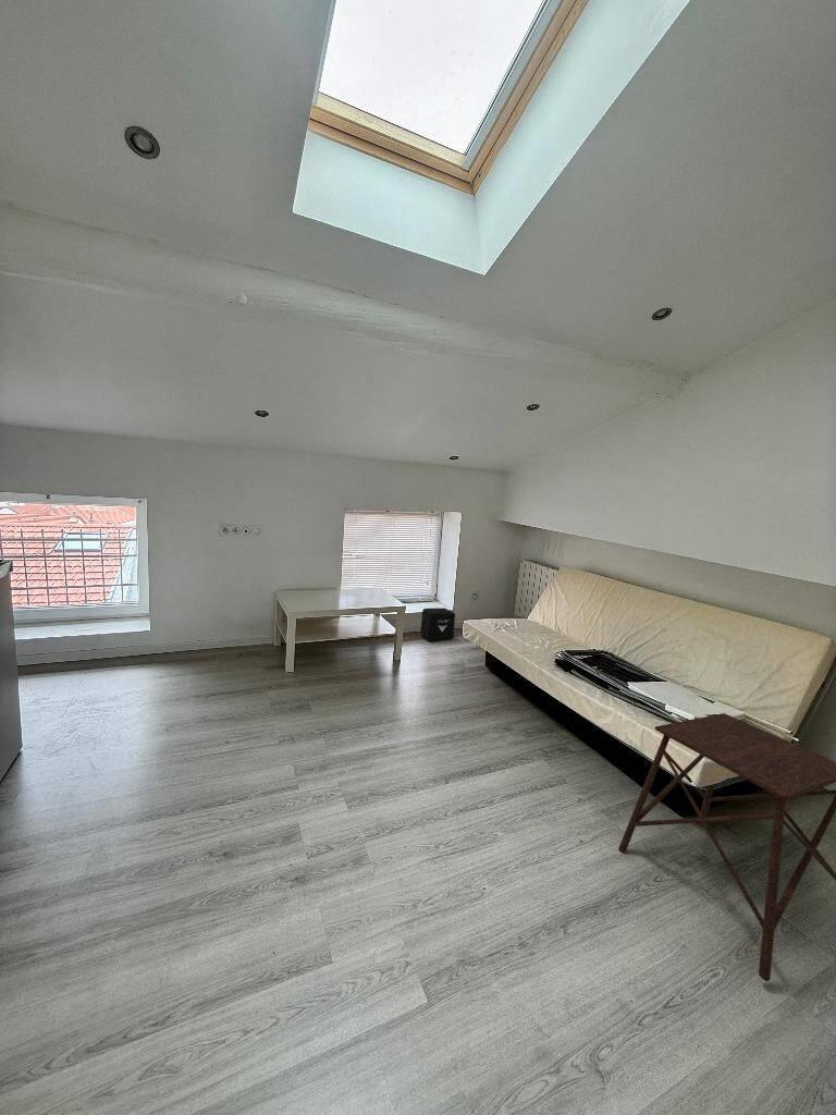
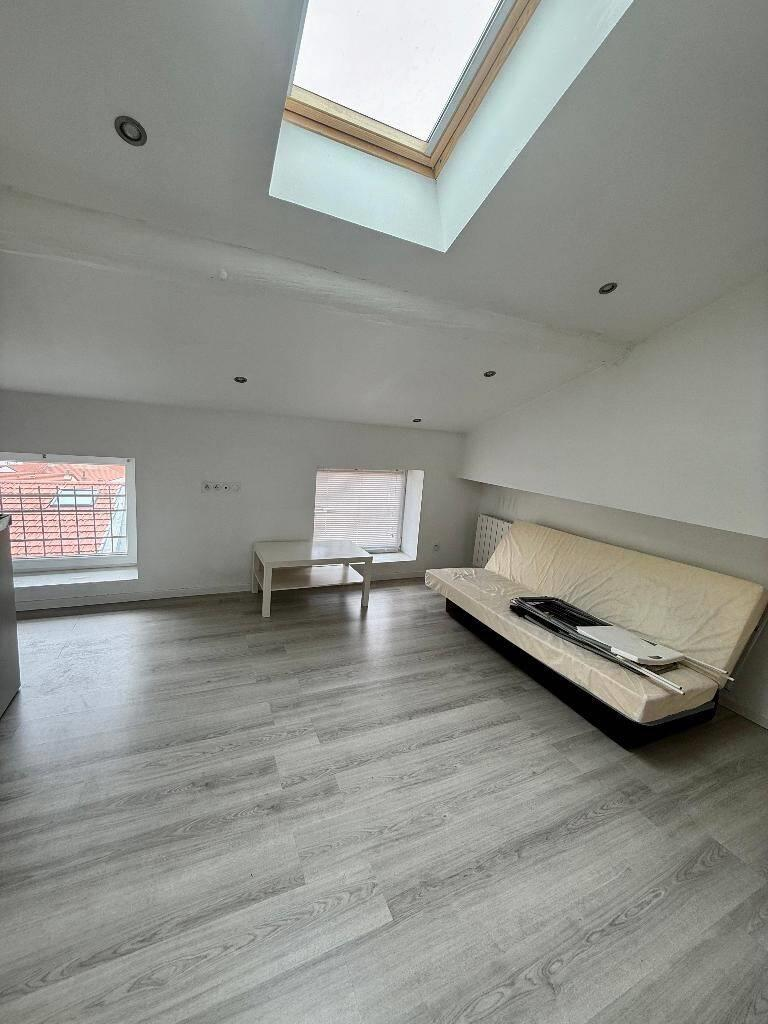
- air purifier (438, 624)
- side table (738, 817)
